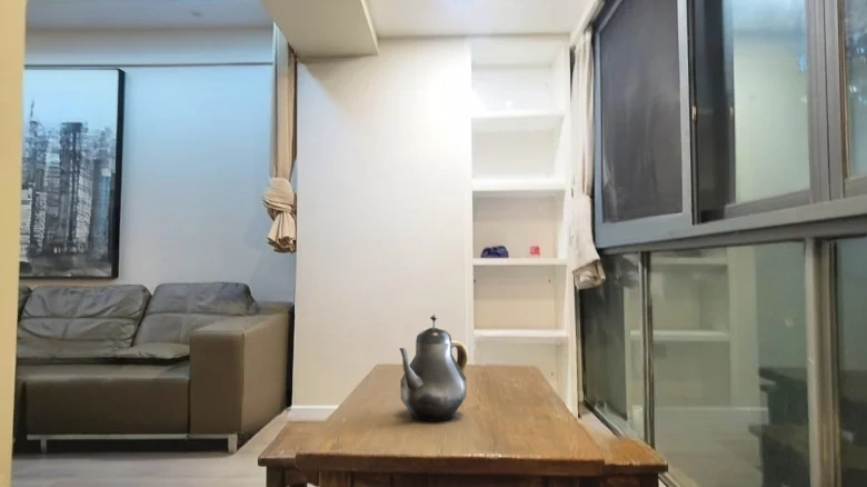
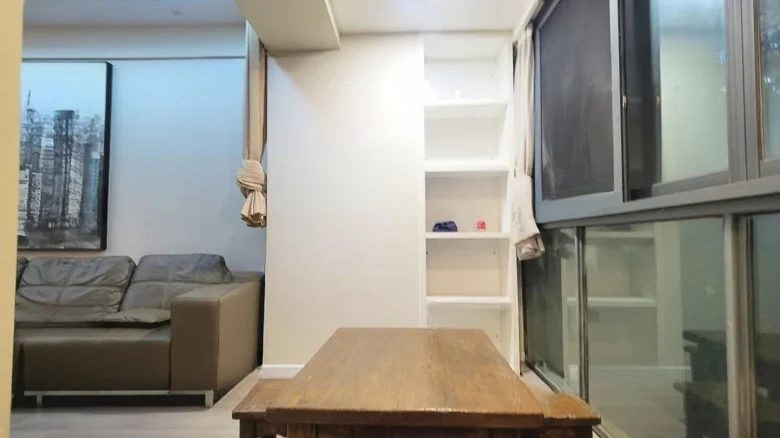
- teapot (434, 364)
